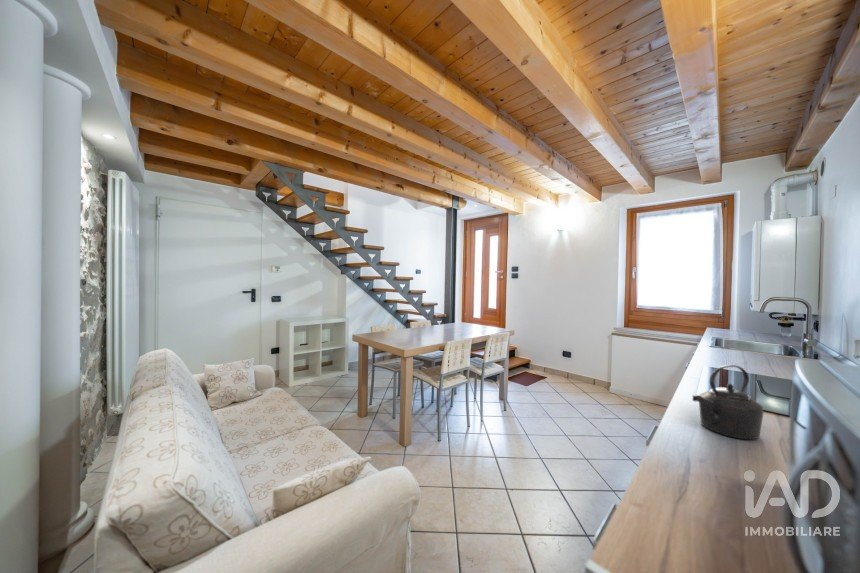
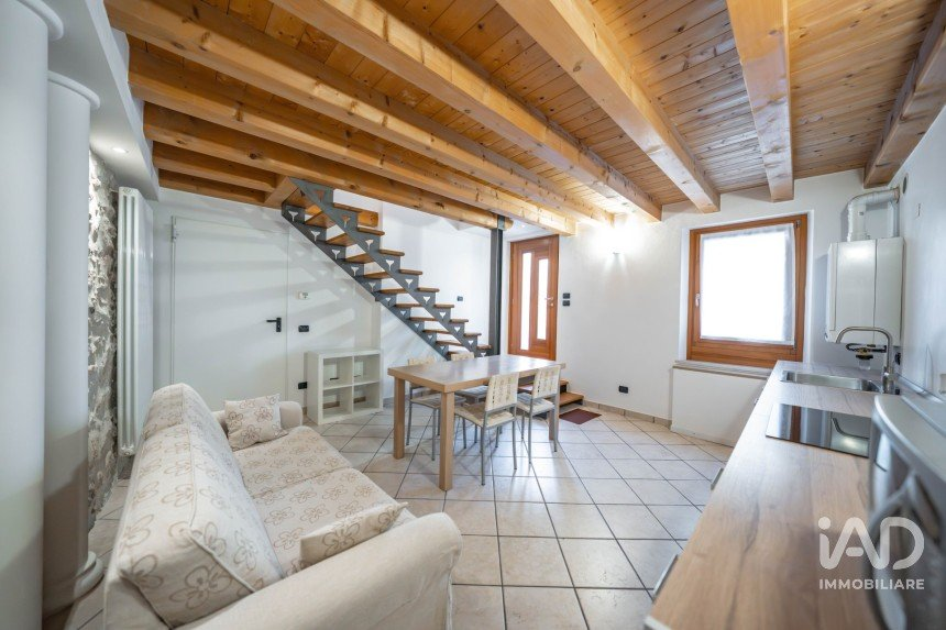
- kettle (721, 398)
